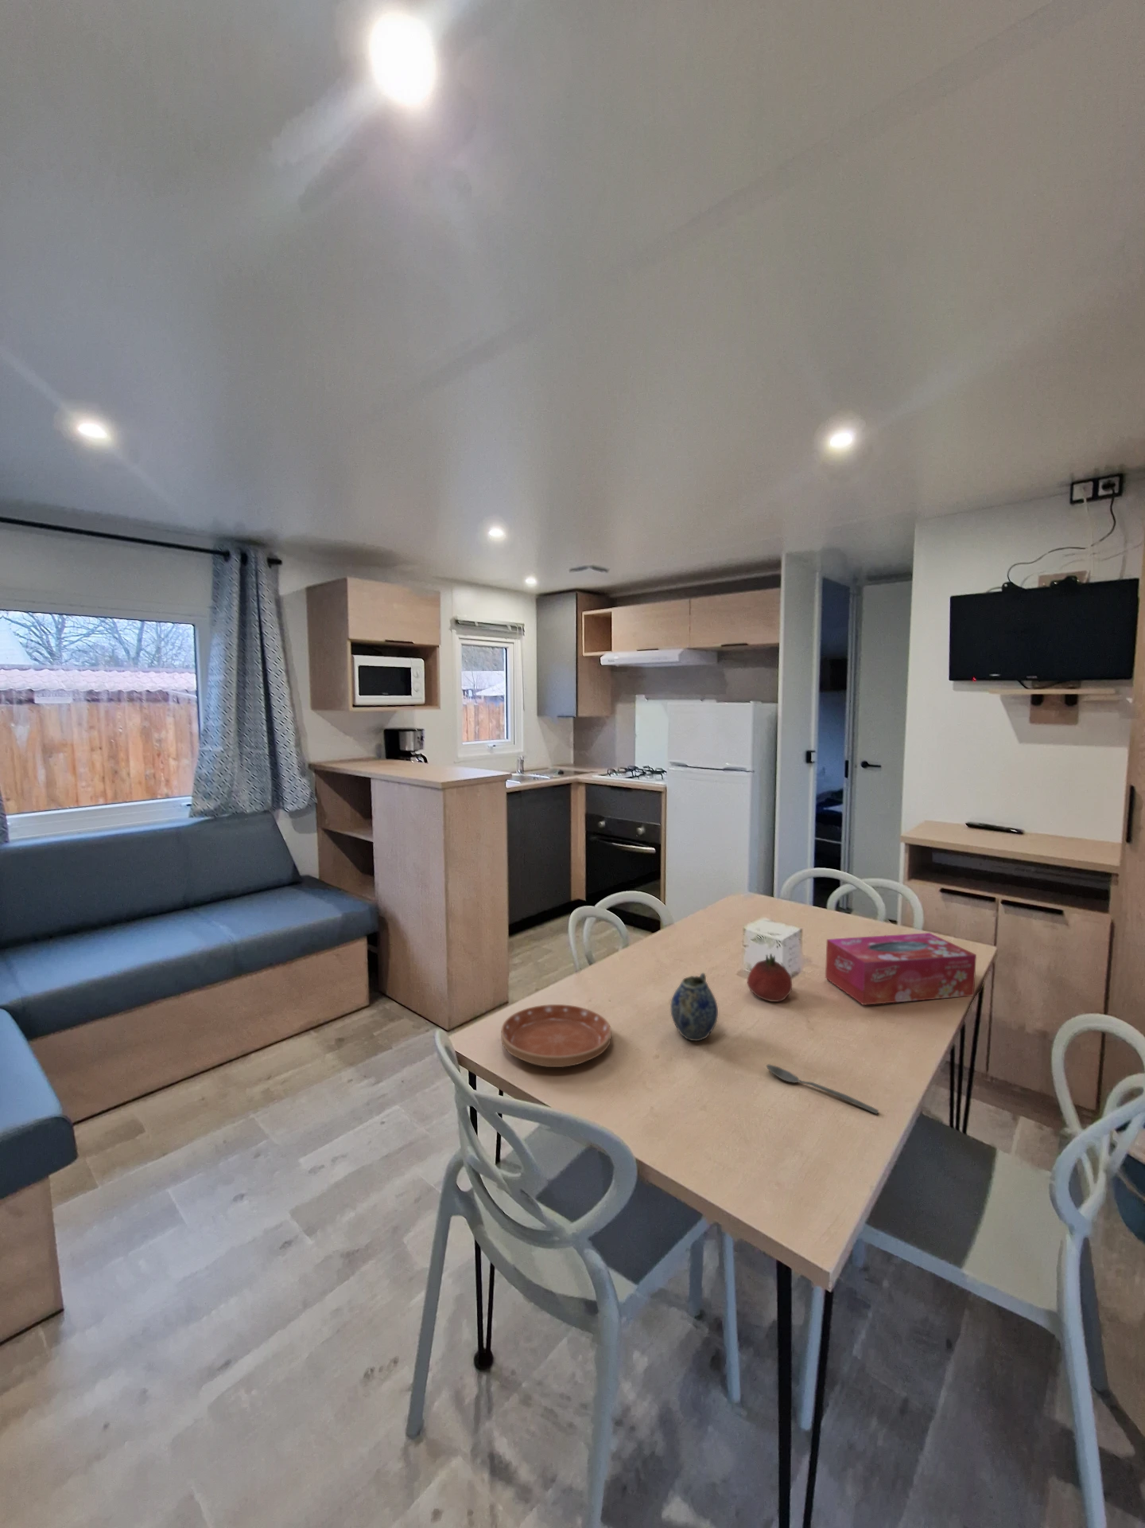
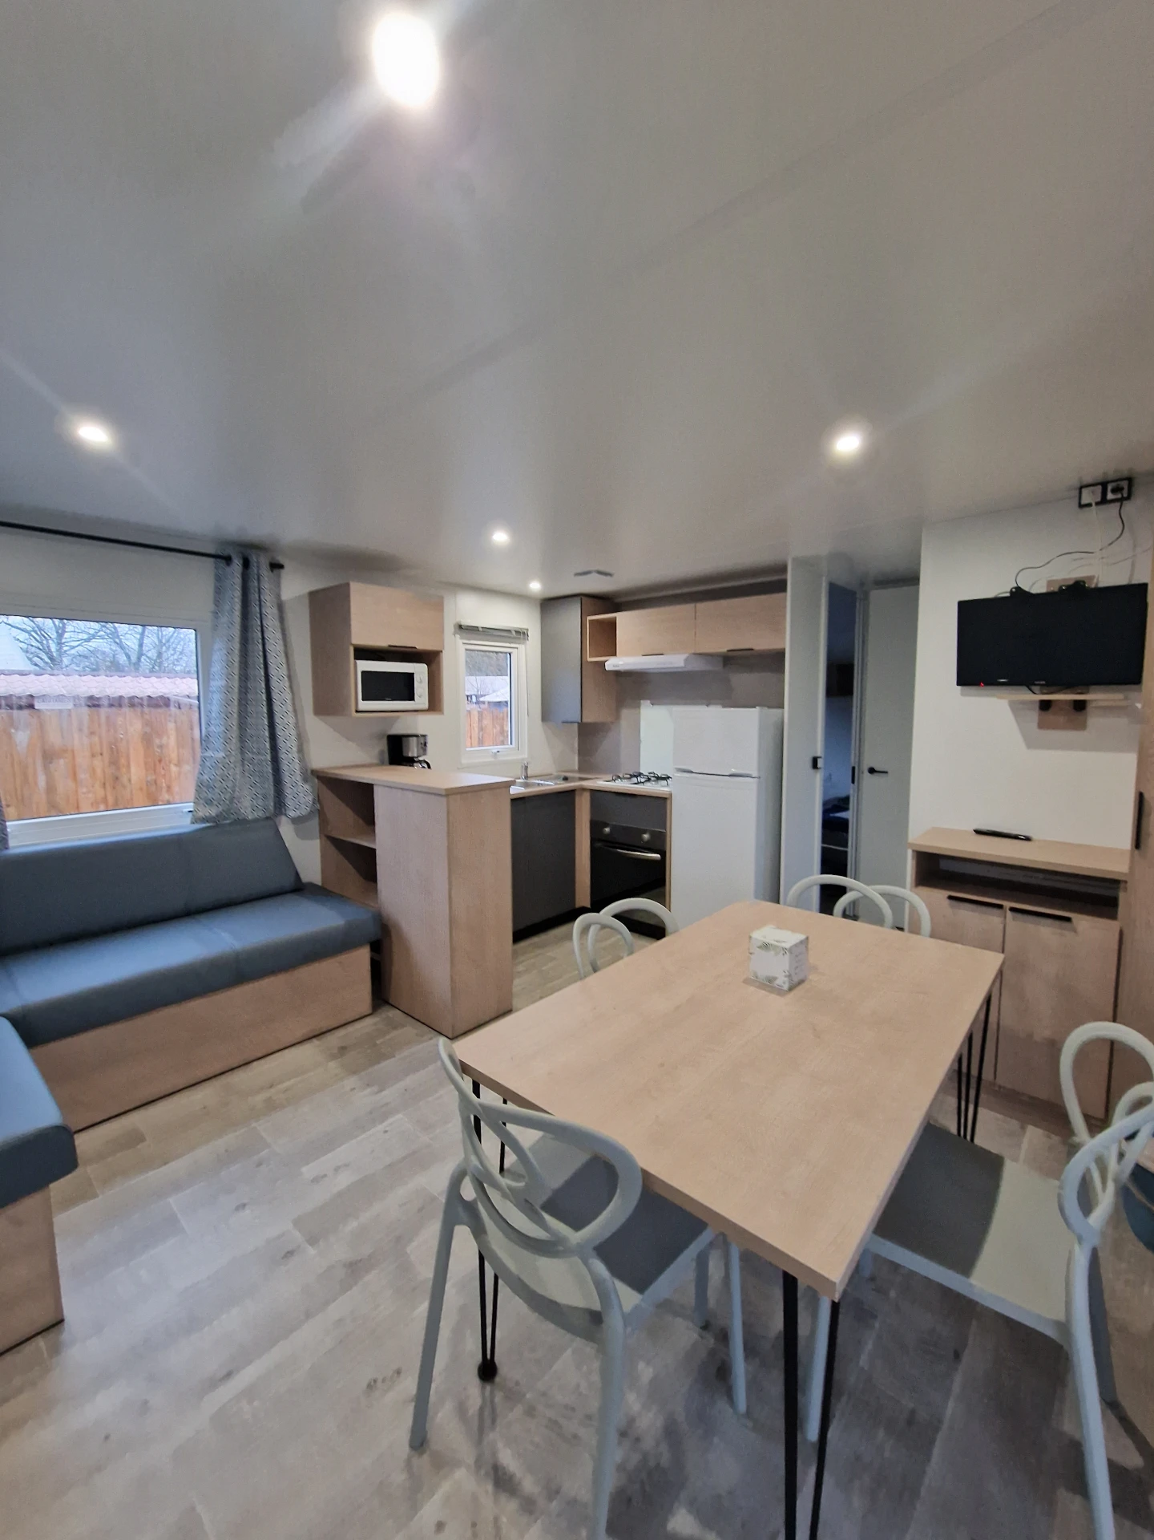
- fruit (769, 975)
- saucer (556, 1036)
- tissue box (897, 966)
- teapot (693, 1006)
- spoon (819, 1088)
